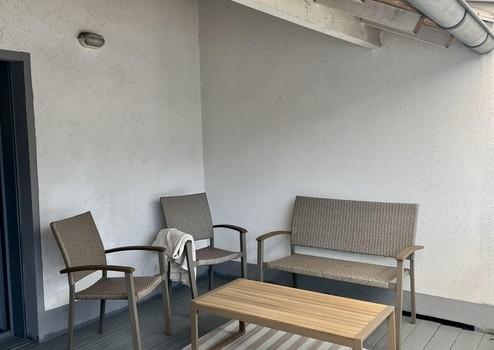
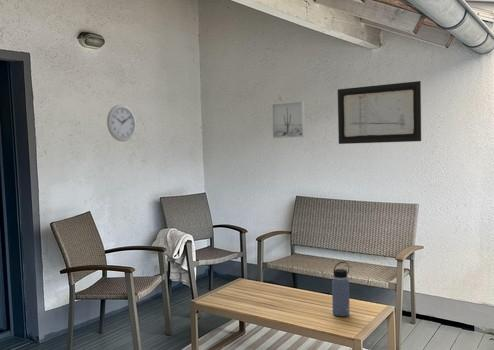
+ water bottle (340, 288)
+ wall art (288, 120)
+ wall clock (122, 123)
+ wall art (377, 114)
